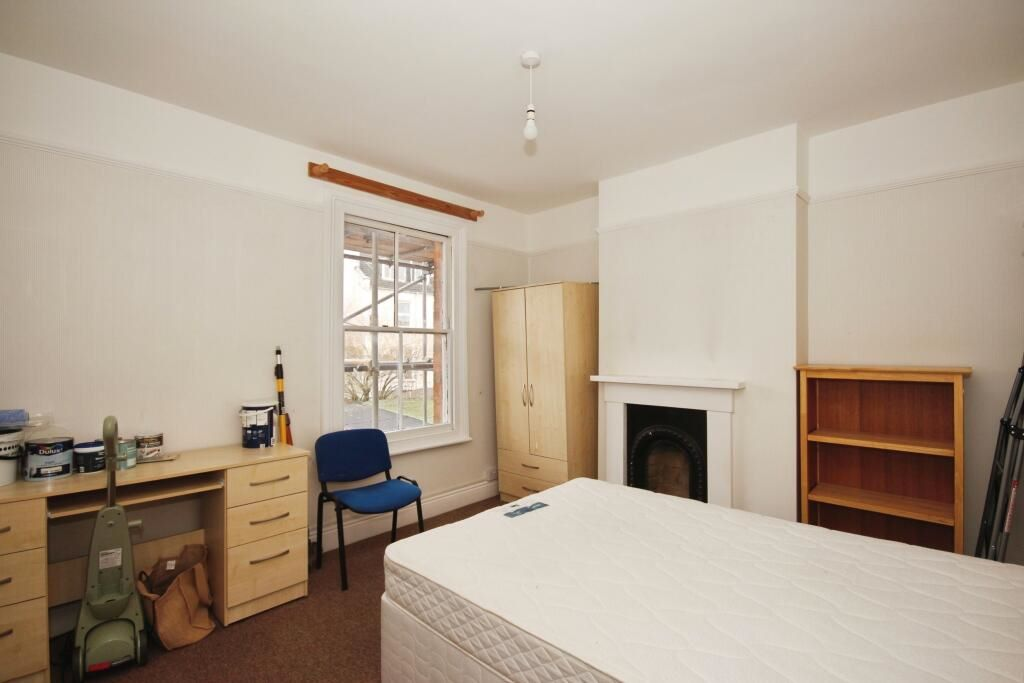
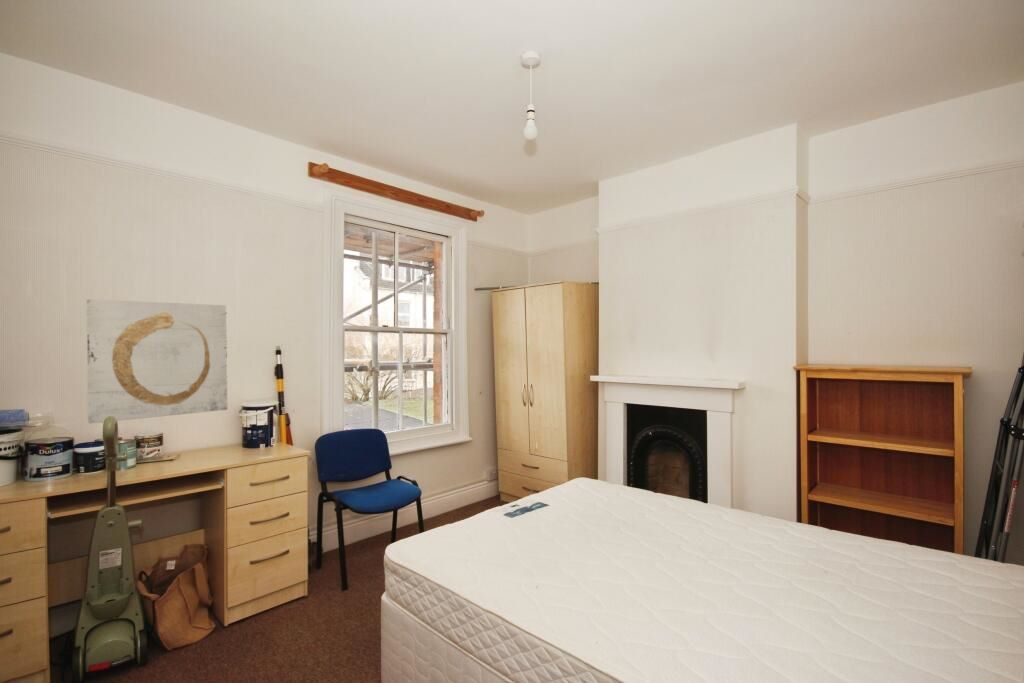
+ wall art (162, 359)
